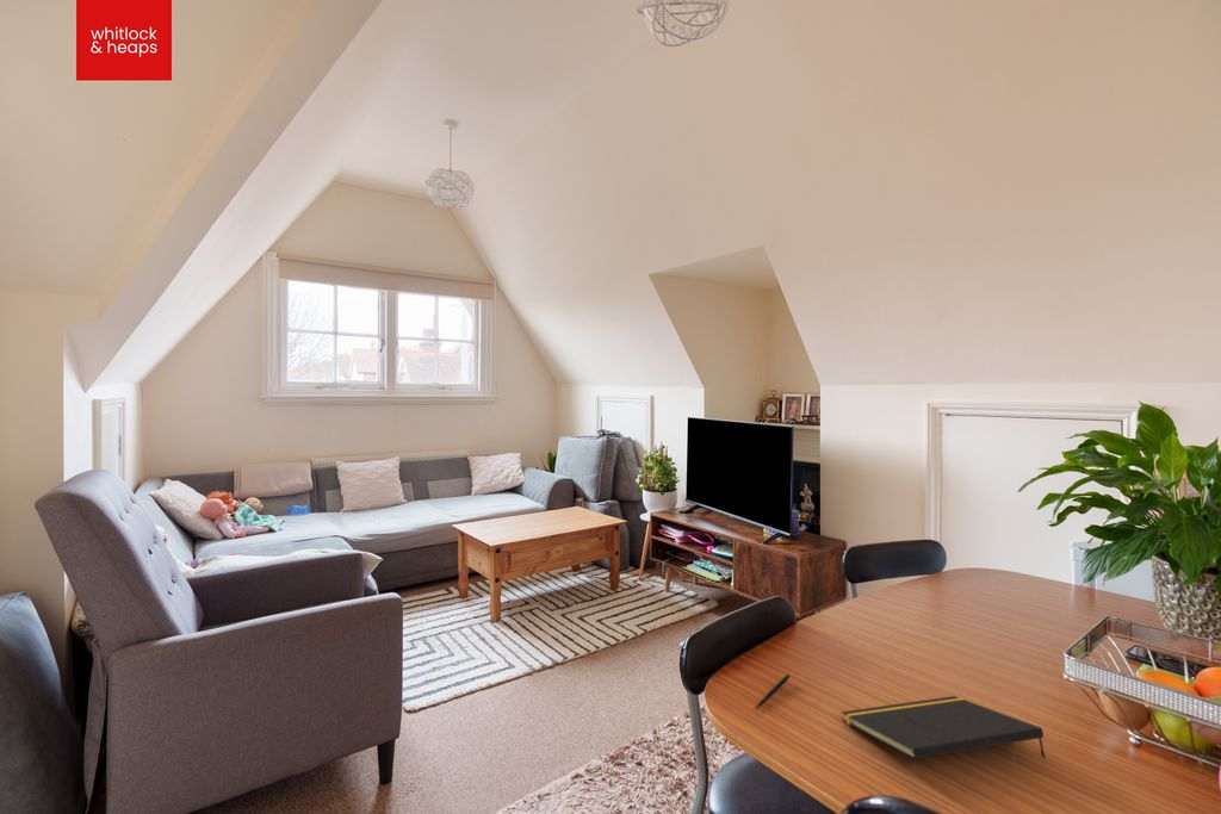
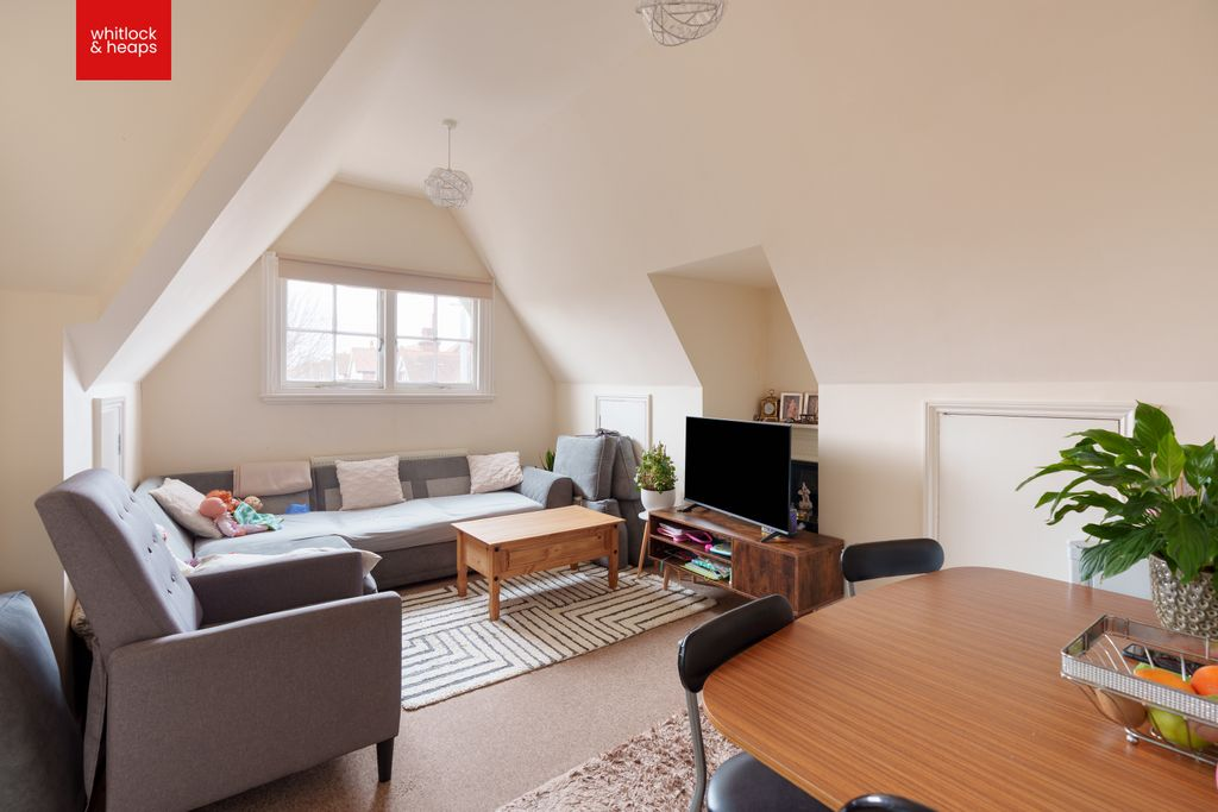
- pen (771, 690)
- notepad (936, 723)
